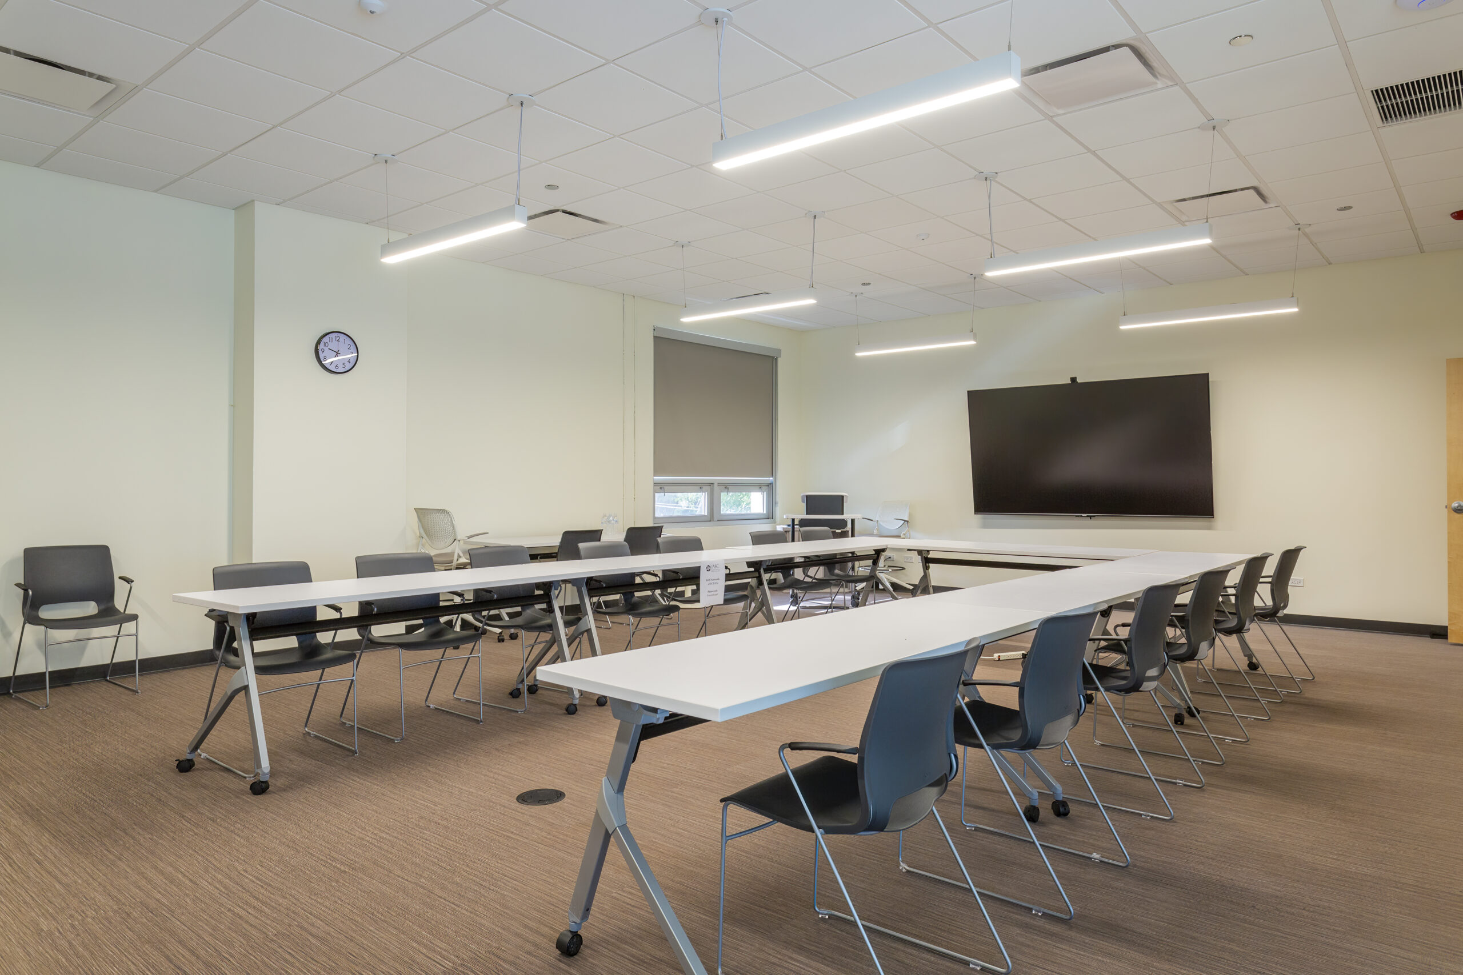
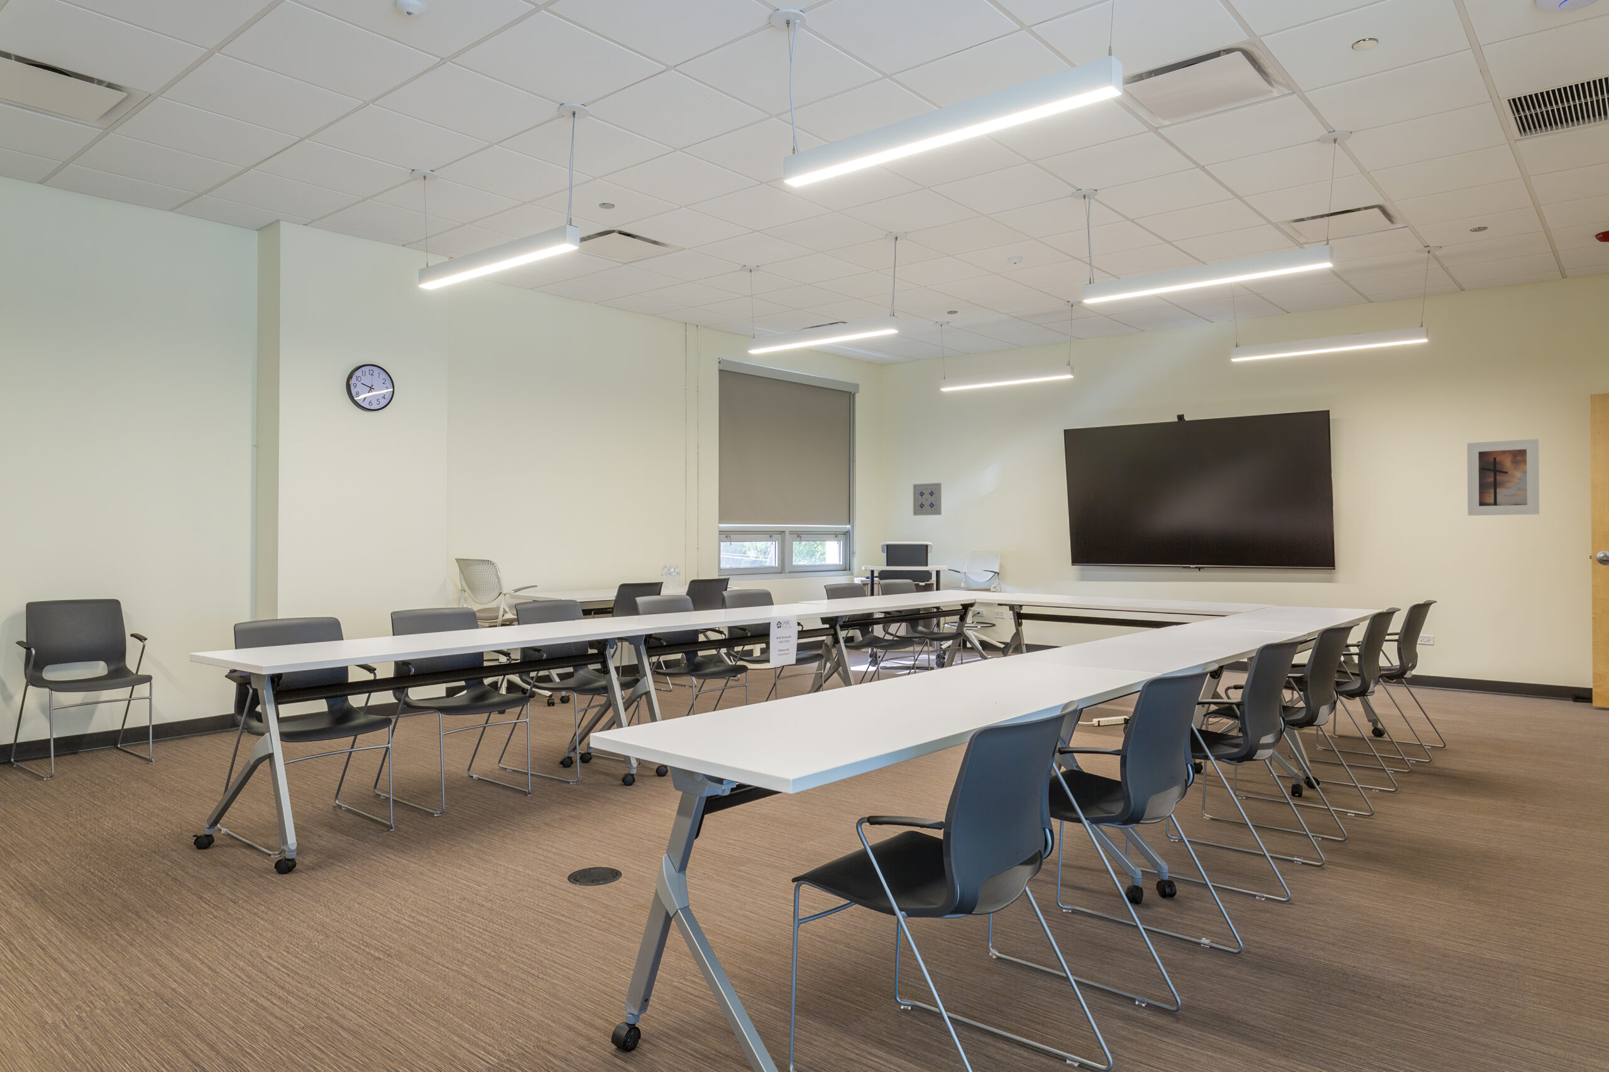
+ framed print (1502, 477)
+ wall art (927, 499)
